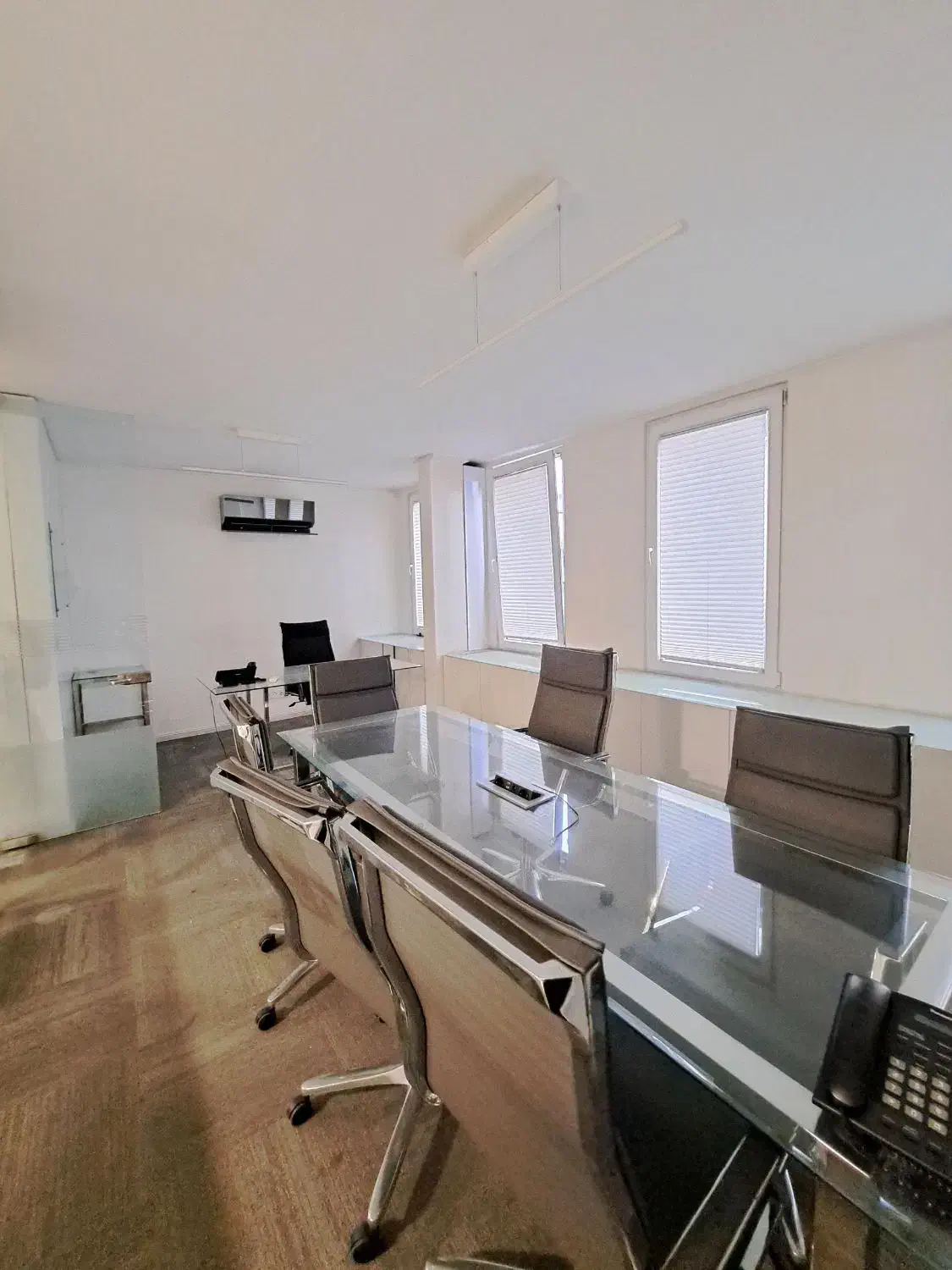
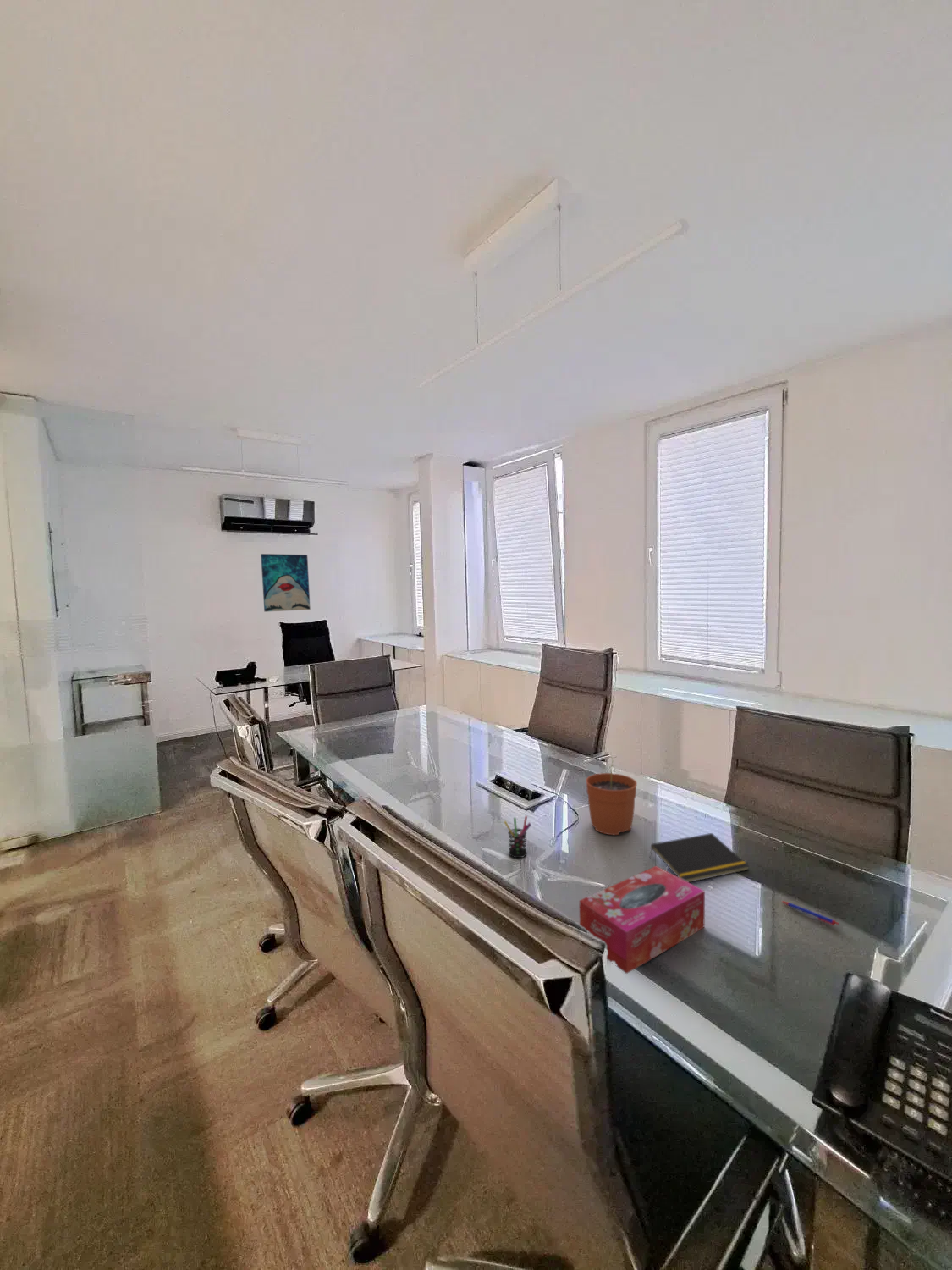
+ pen (808, 912)
+ notepad (698, 856)
+ wall art (286, 583)
+ plant pot (611, 792)
+ pen holder (518, 834)
+ tissue box (642, 914)
